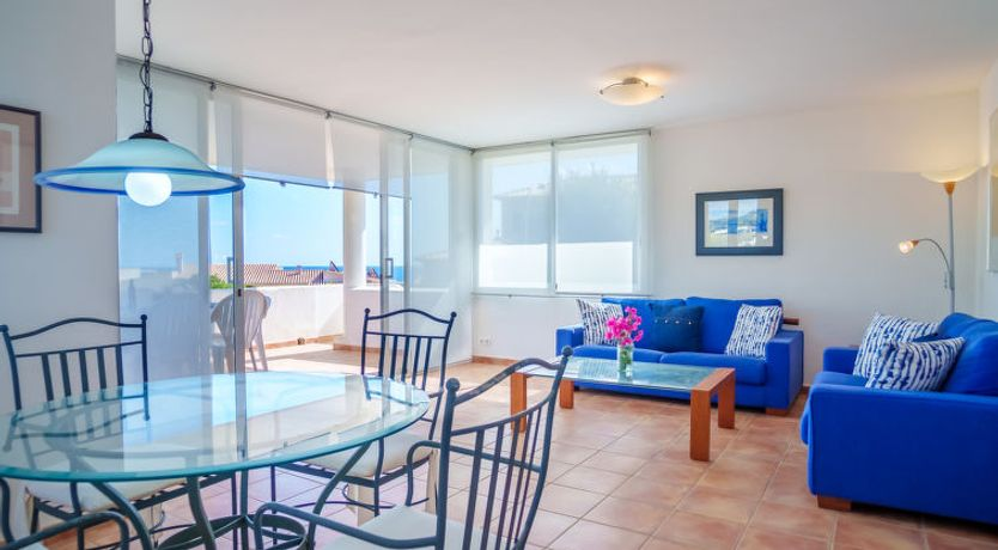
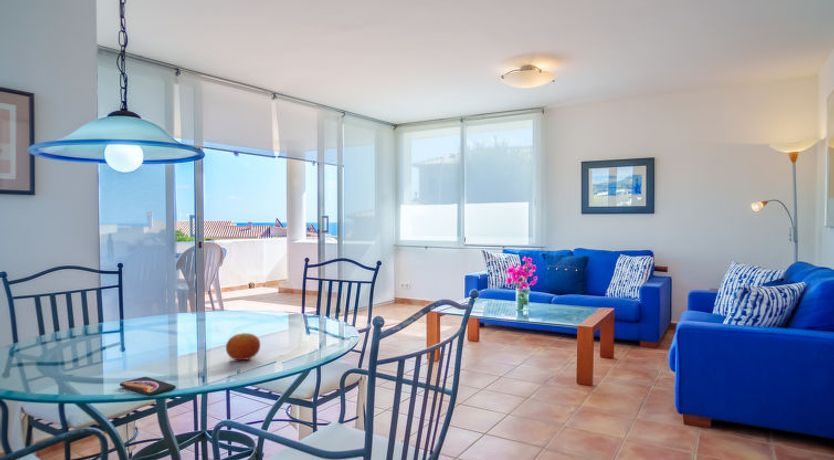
+ smartphone (147, 385)
+ fruit (243, 346)
